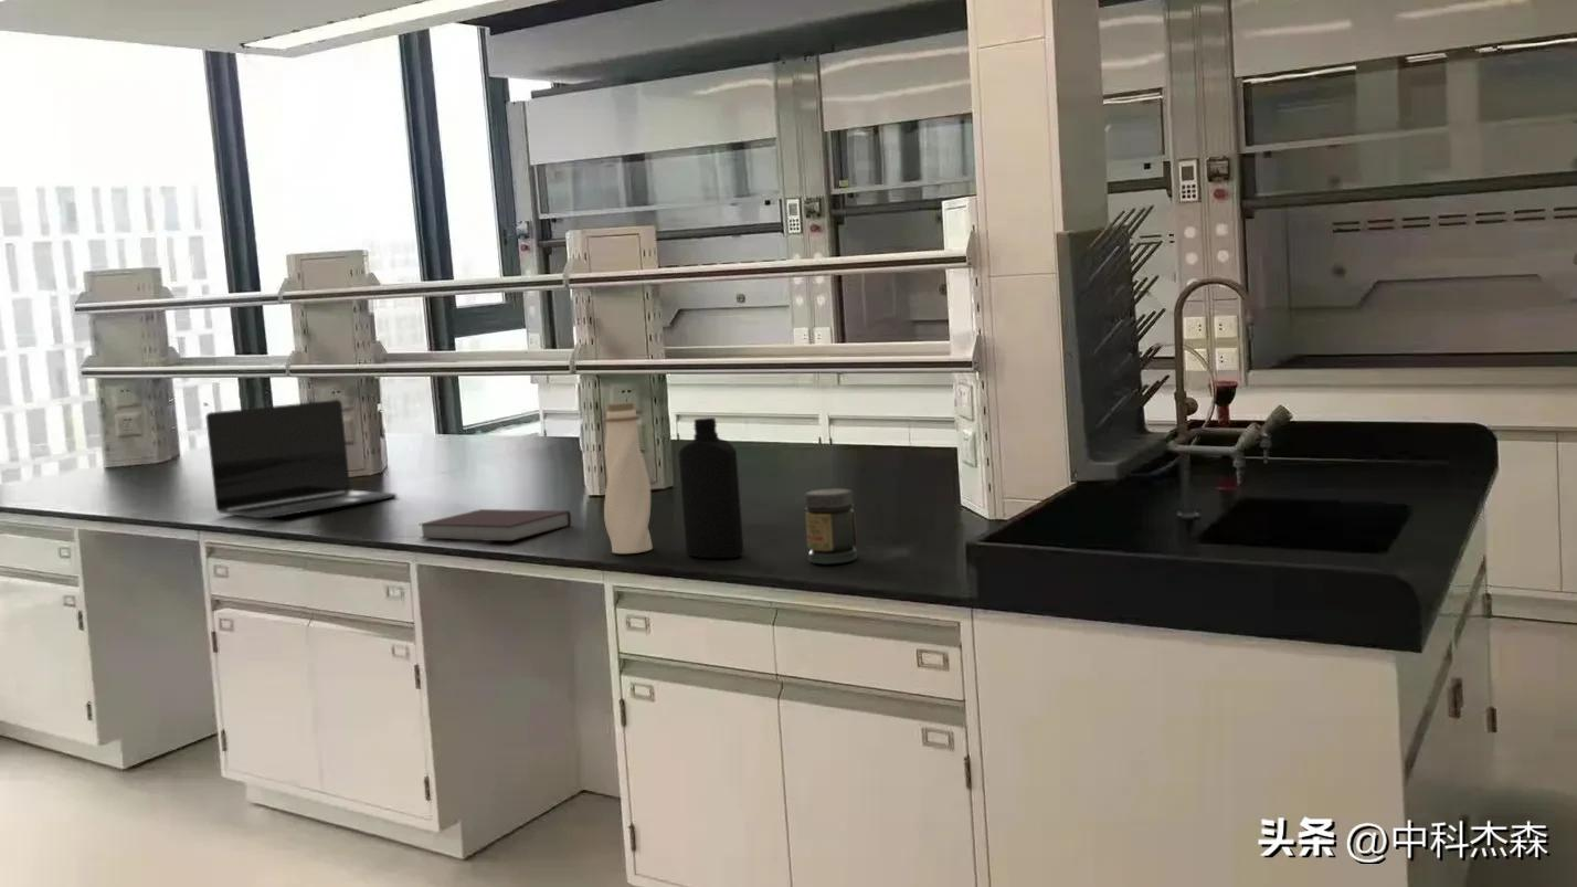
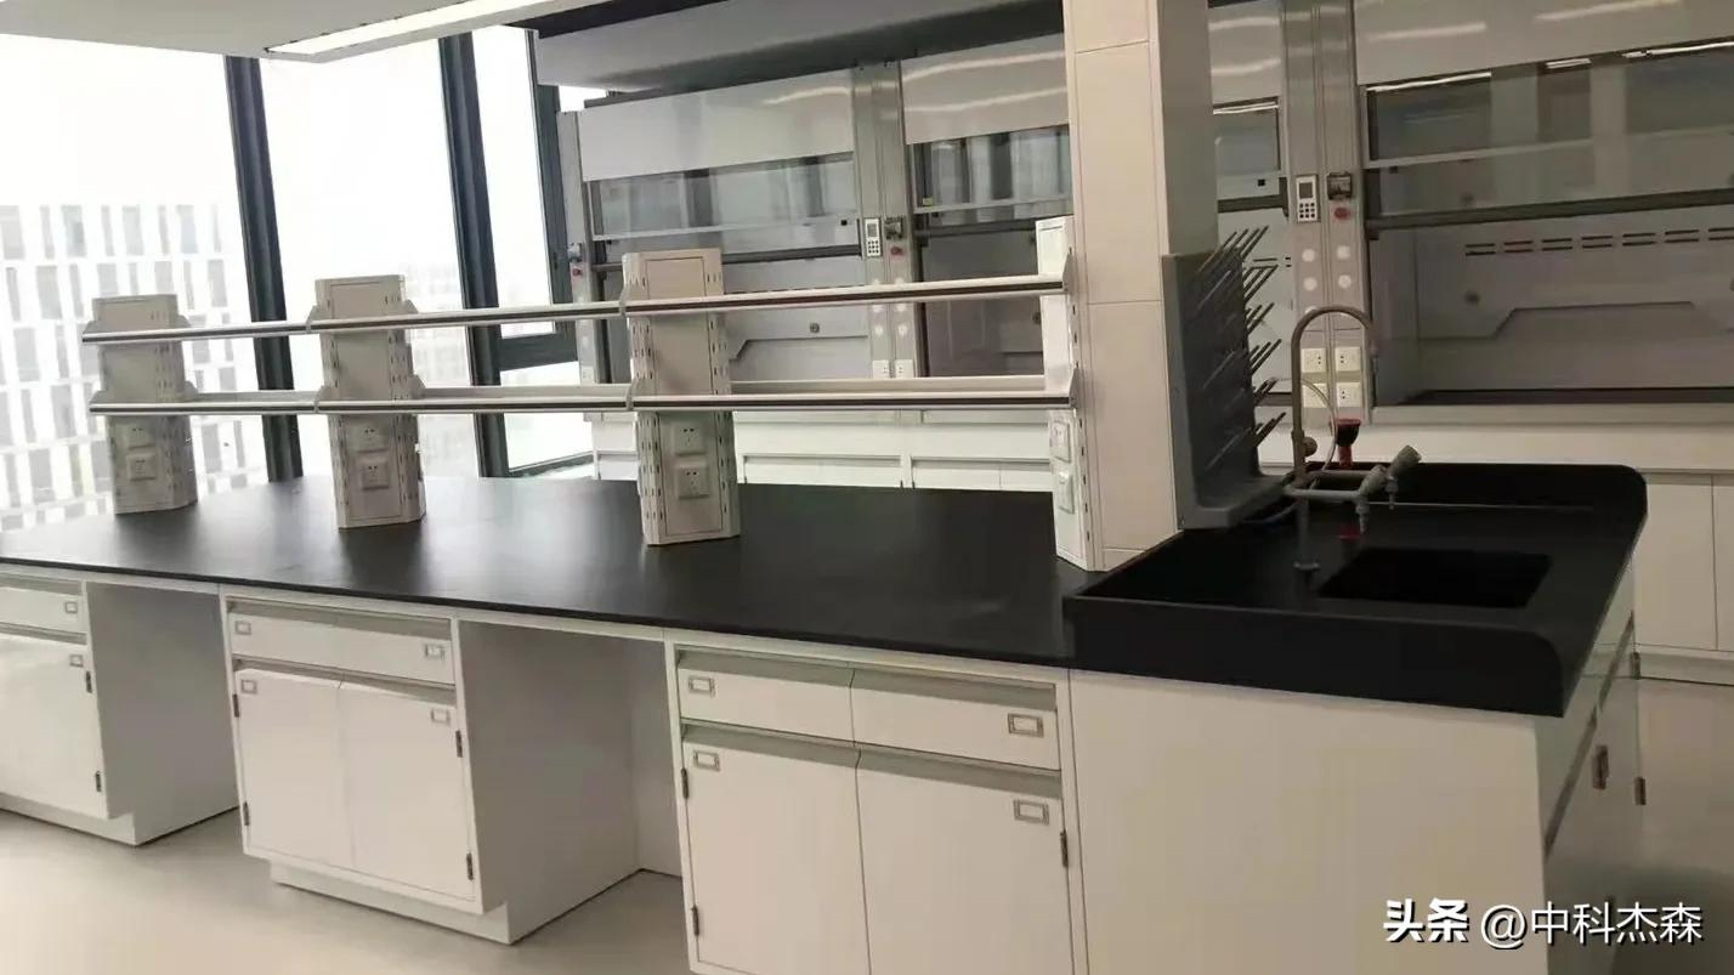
- notebook (495, 524)
- bottle (709, 487)
- laptop (303, 456)
- water bottle (624, 476)
- jar (830, 525)
